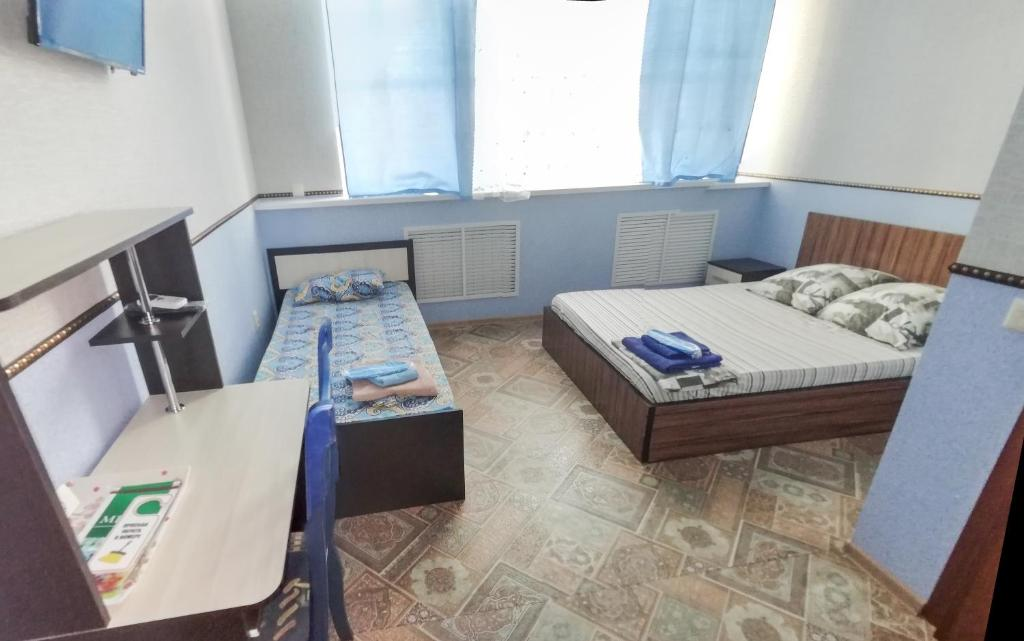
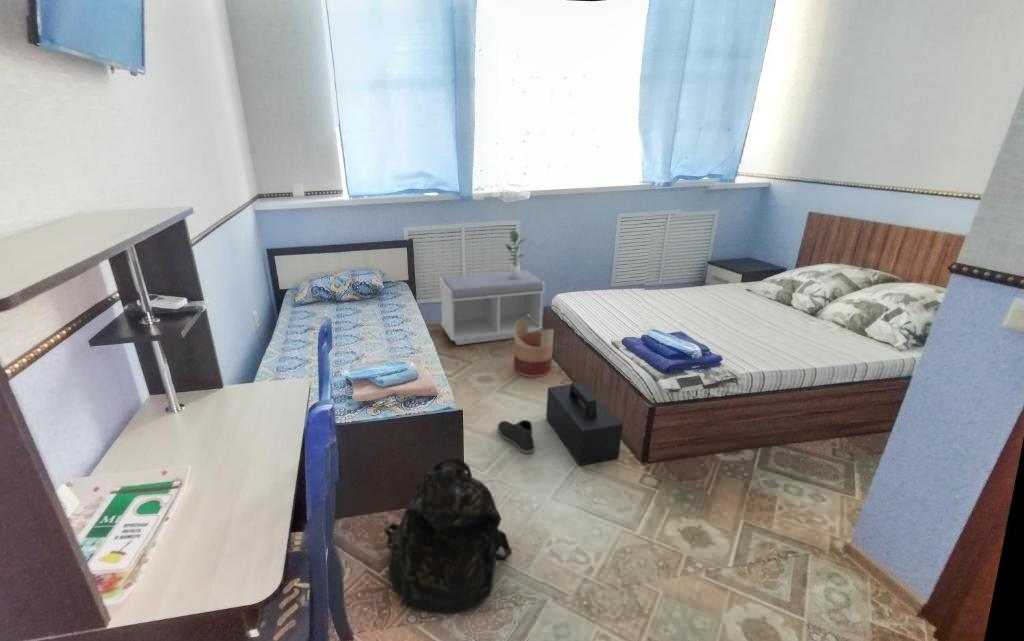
+ sneaker (516, 427)
+ speaker (583, 414)
+ basket (533, 345)
+ backpack (448, 509)
+ bench (491, 305)
+ potted plant (515, 254)
